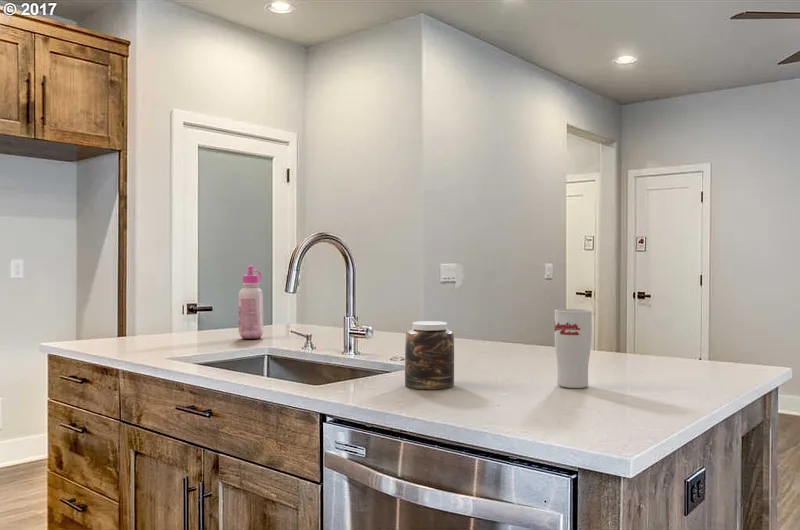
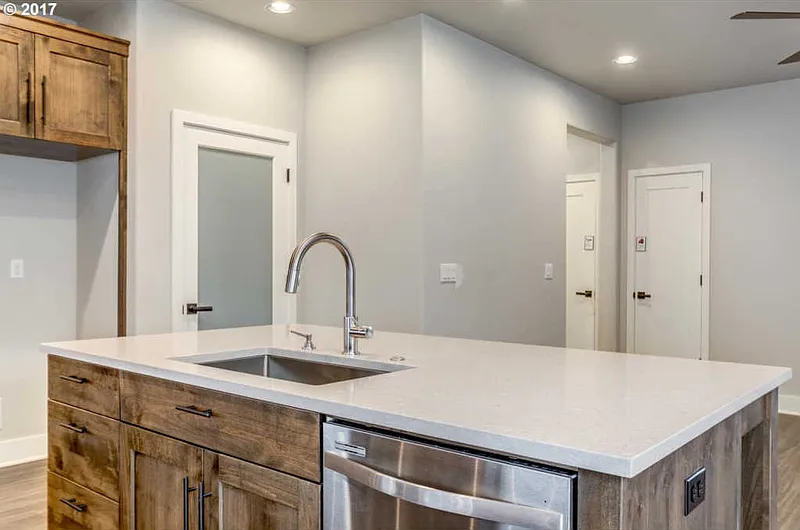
- jar (429, 353)
- cup (572, 347)
- glue bottle (251, 301)
